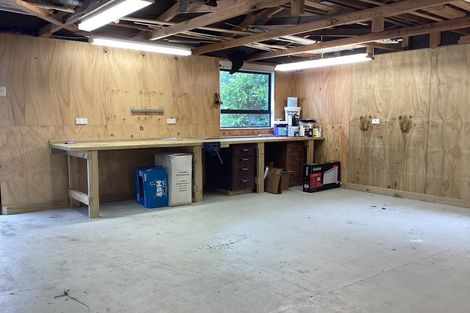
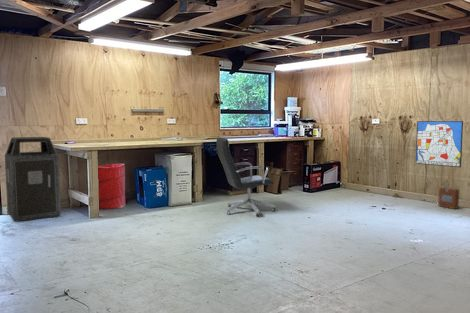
+ lantern (450, 194)
+ wall art (438, 143)
+ laundry hamper (108, 184)
+ trash can (32, 176)
+ office chair (249, 176)
